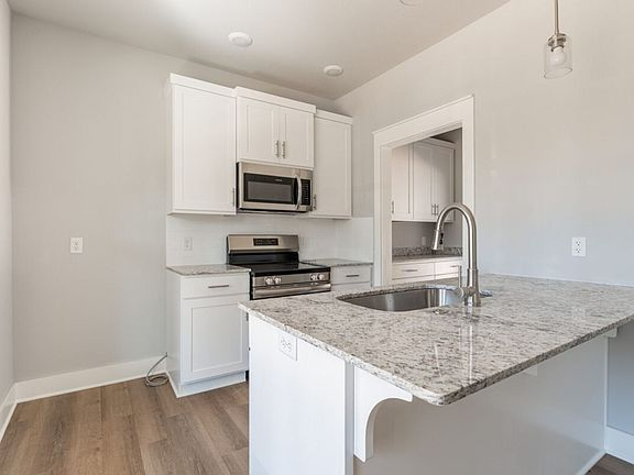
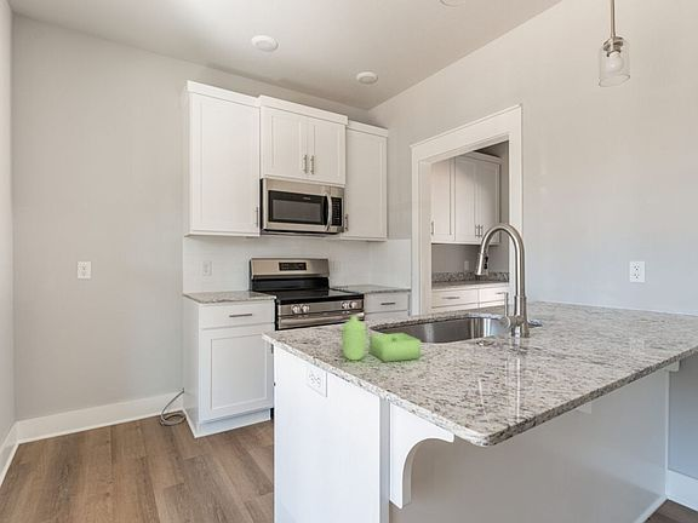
+ soap dispenser (377, 335)
